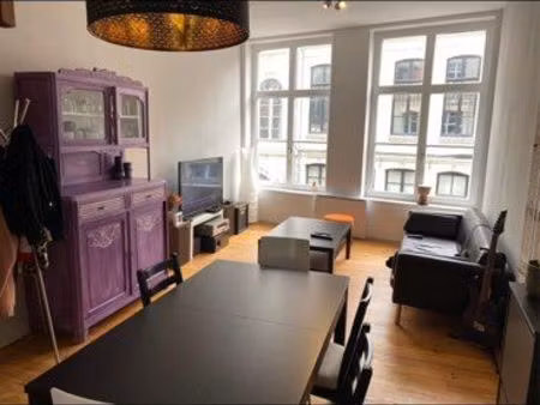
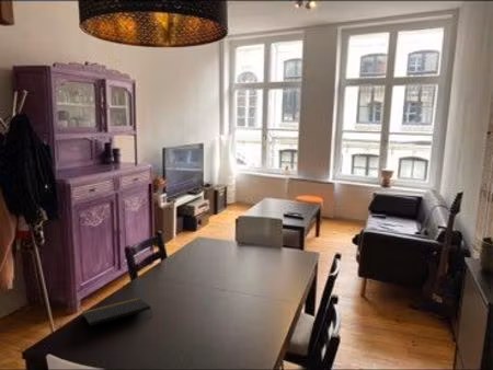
+ notepad (116, 310)
